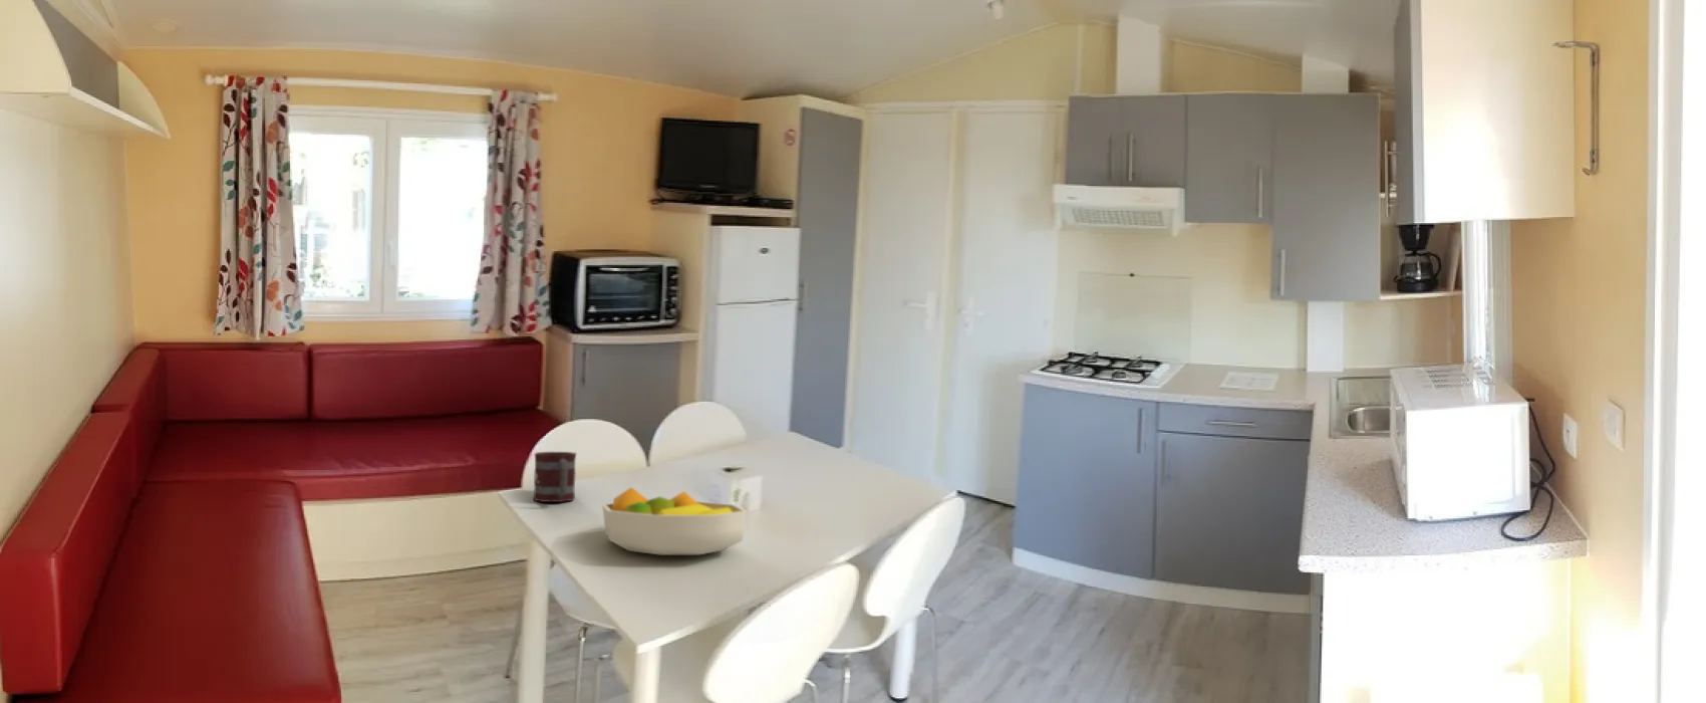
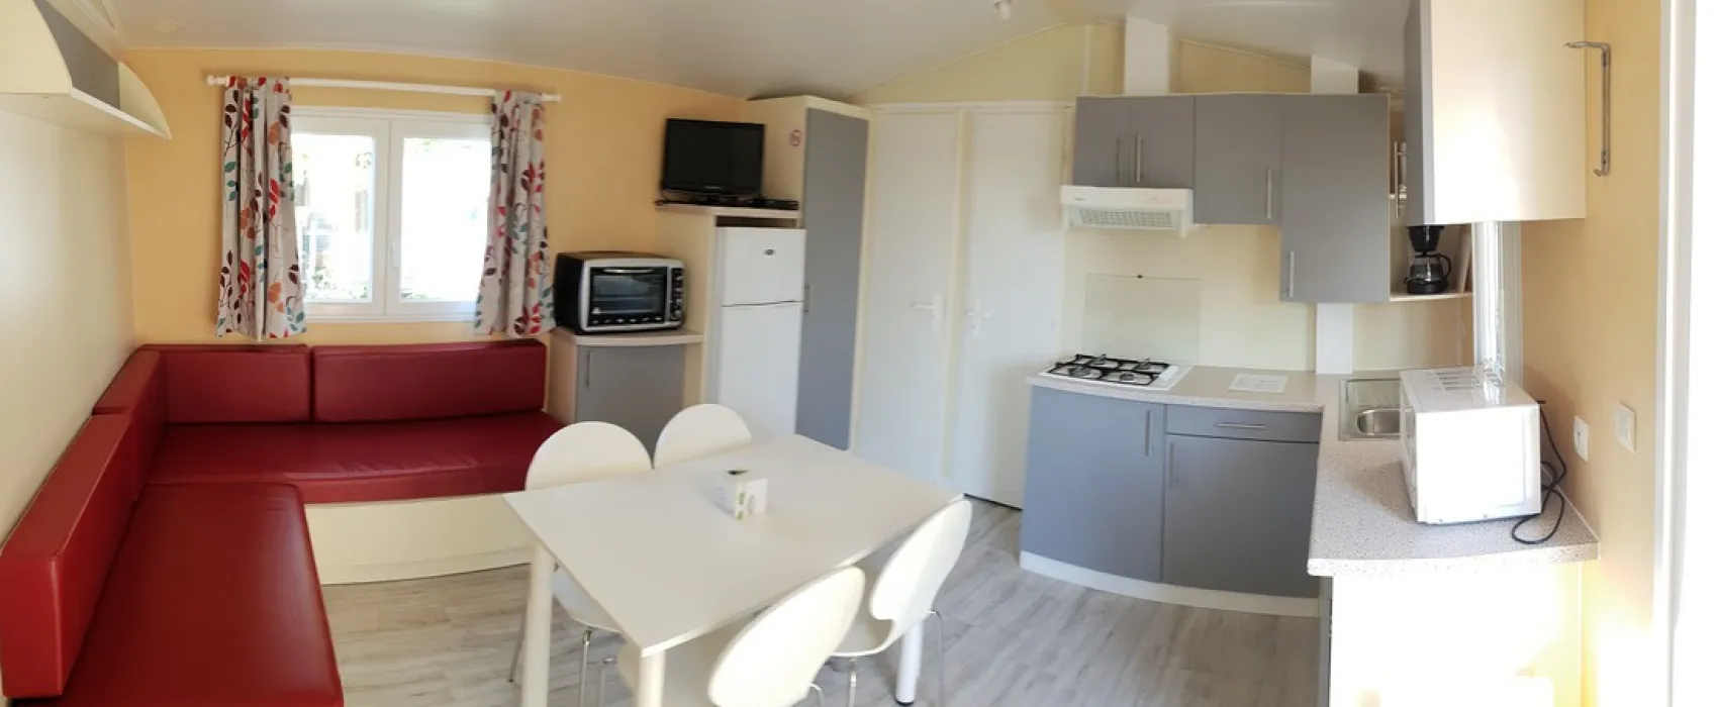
- mug (557, 477)
- fruit bowl (673, 518)
